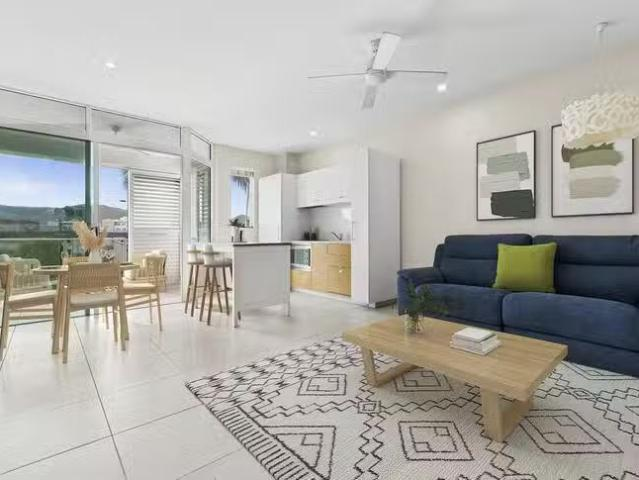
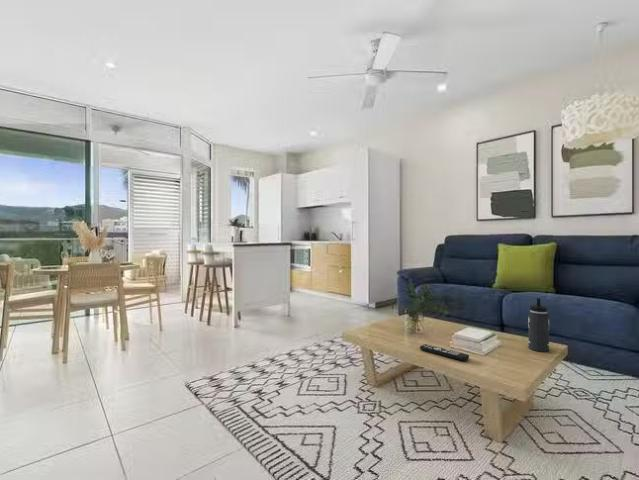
+ remote control (443, 352)
+ thermos bottle (538, 323)
